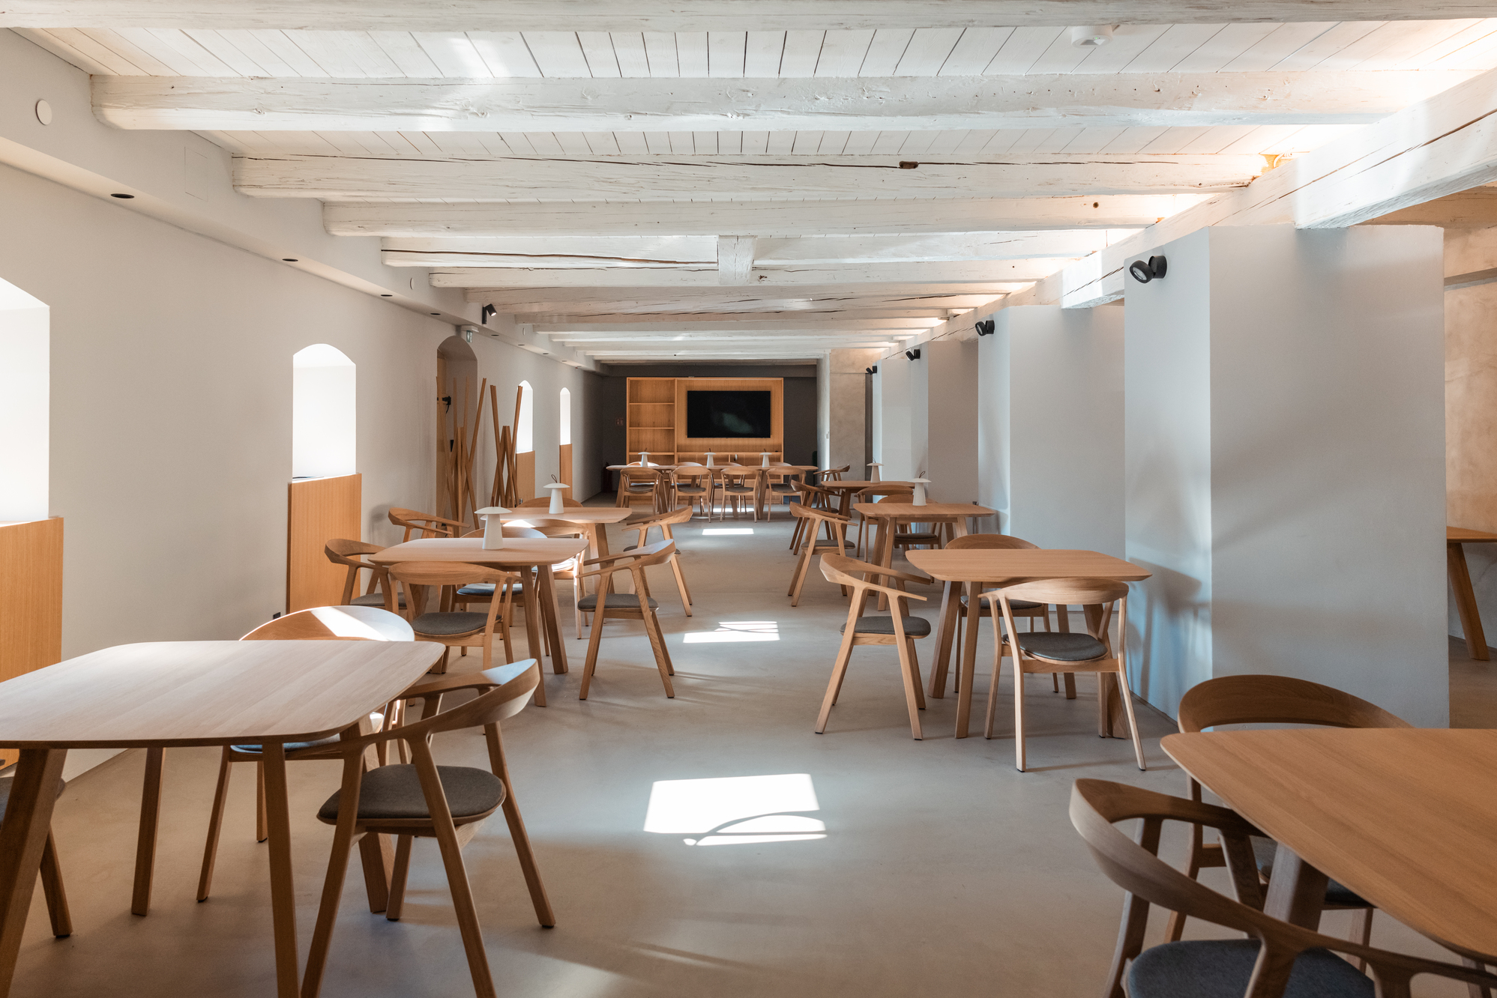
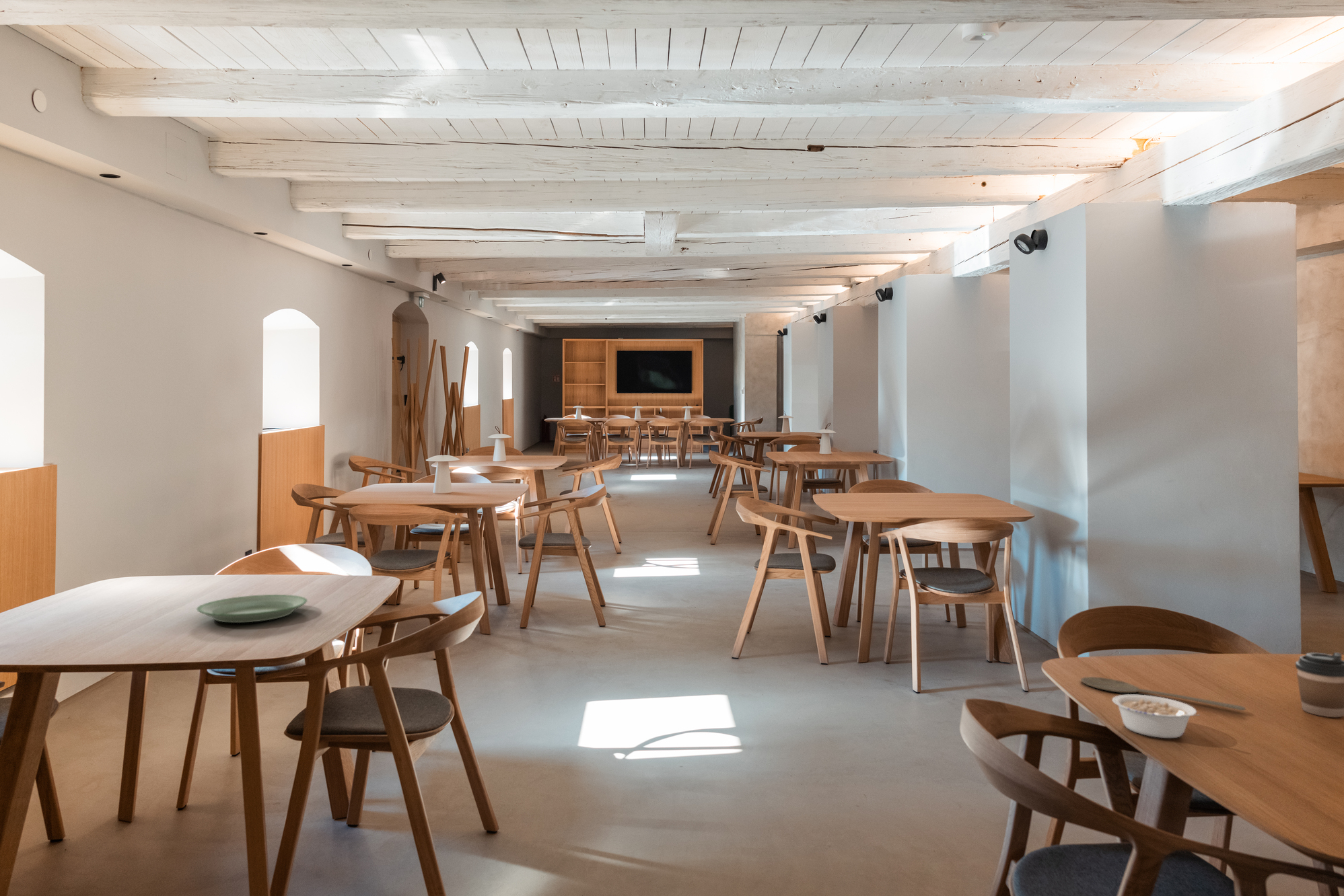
+ plate (253, 609)
+ coffee cup (1323, 681)
+ legume (1156, 715)
+ wooden spoon (1159, 693)
